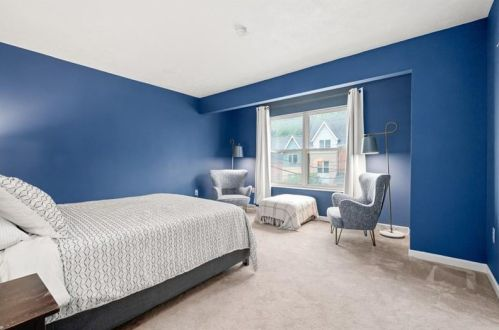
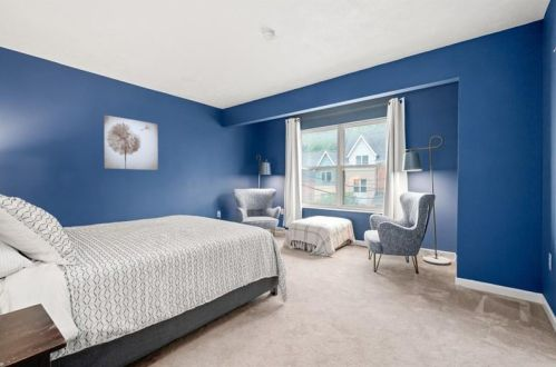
+ wall art (133, 145)
